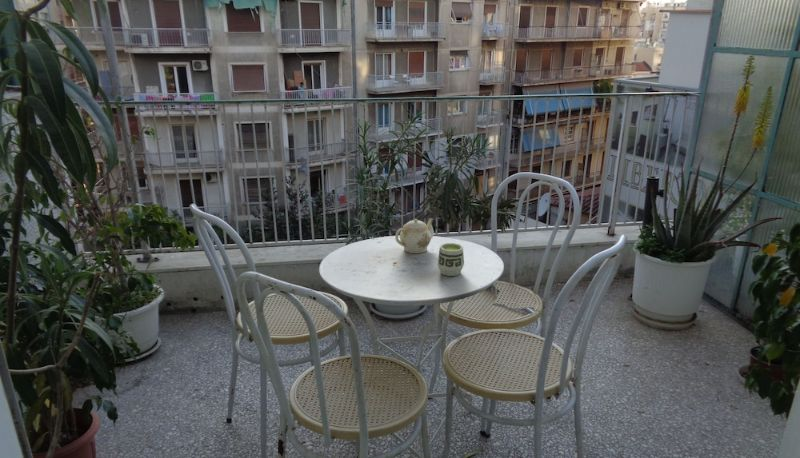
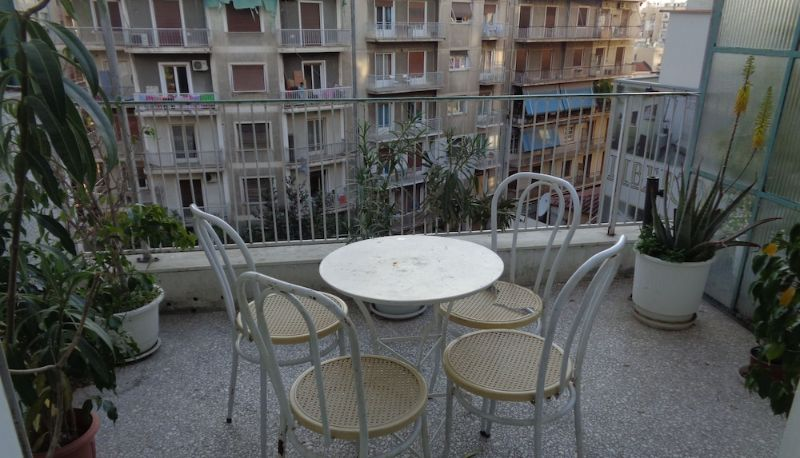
- teapot (414, 234)
- cup (450, 259)
